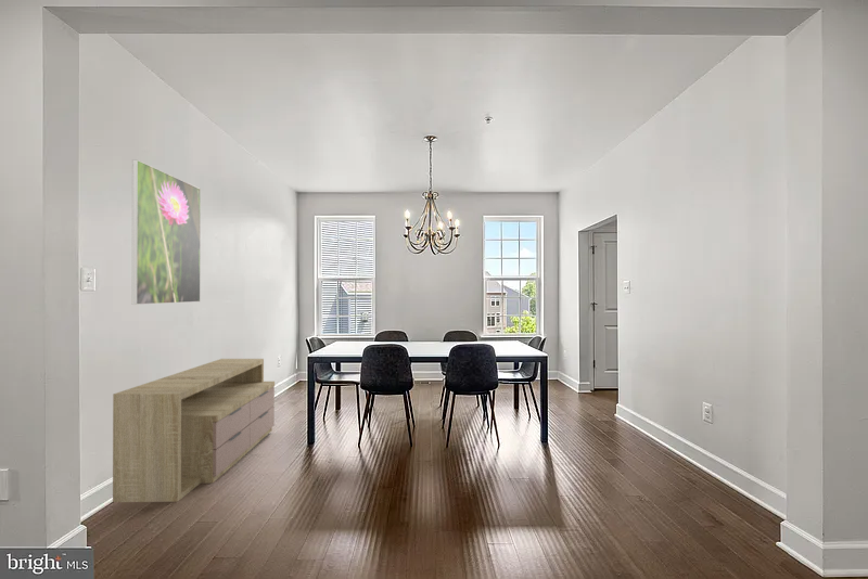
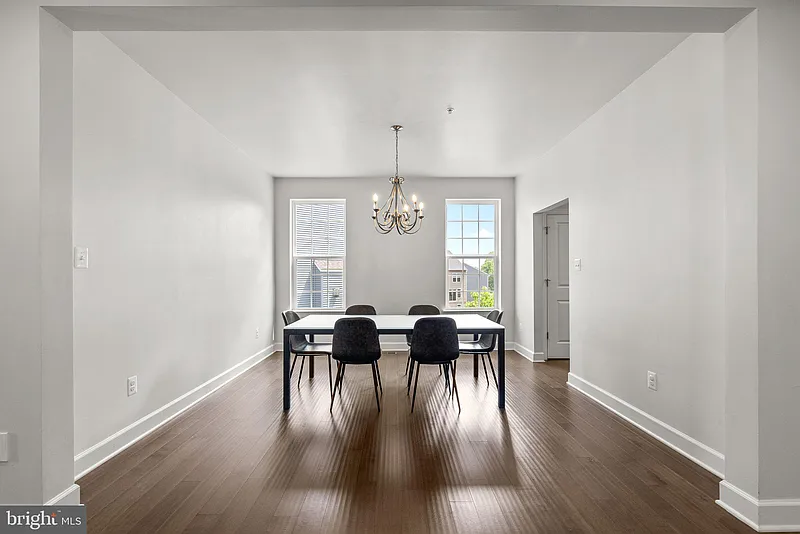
- sideboard (210, 415)
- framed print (170, 239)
